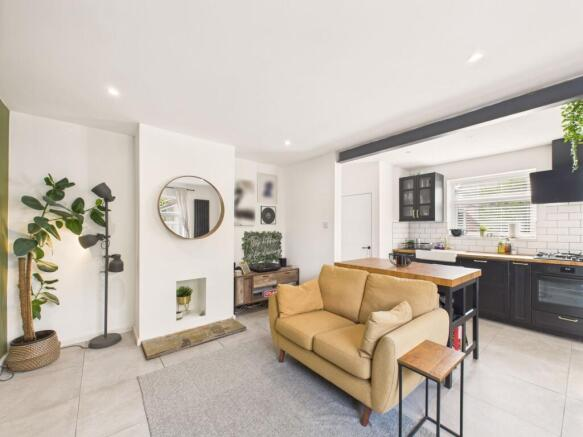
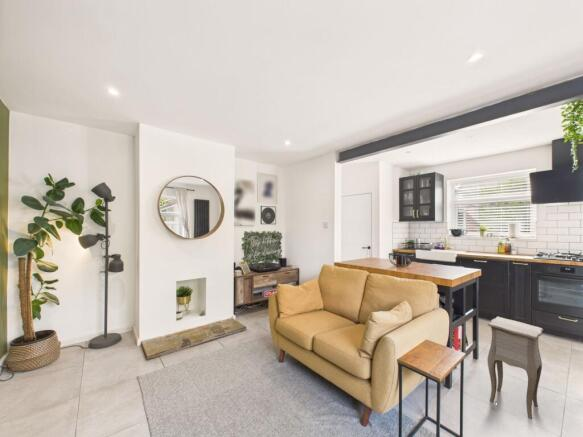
+ side table (514, 364)
